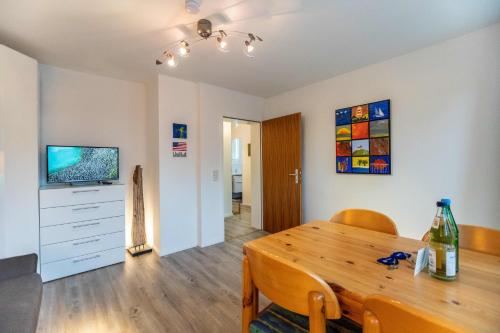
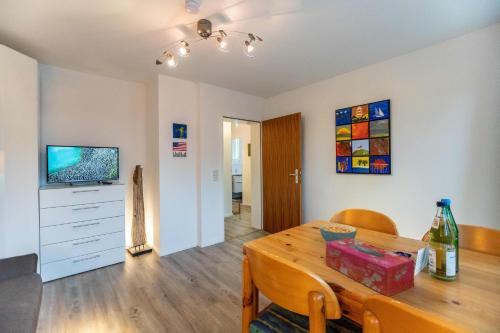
+ cereal bowl (337, 236)
+ tissue box (365, 262)
